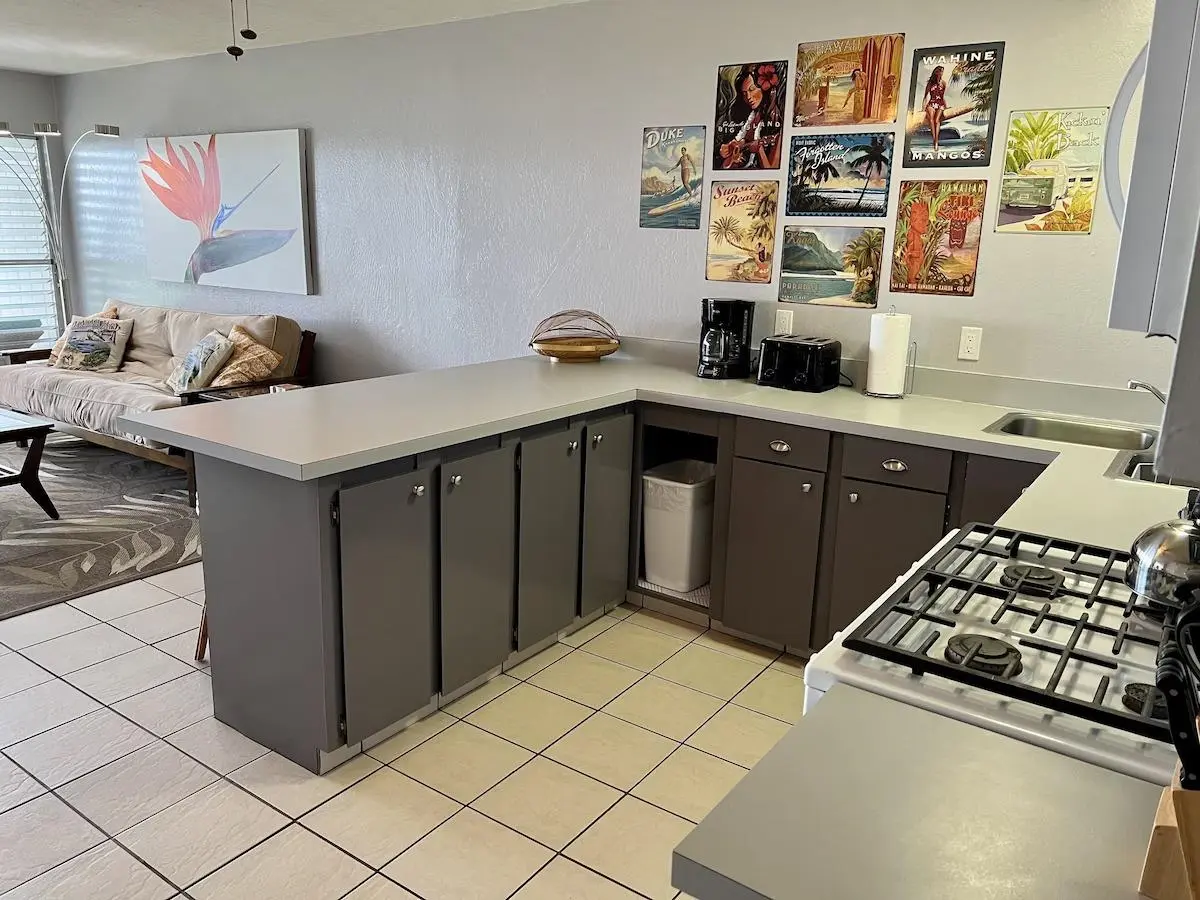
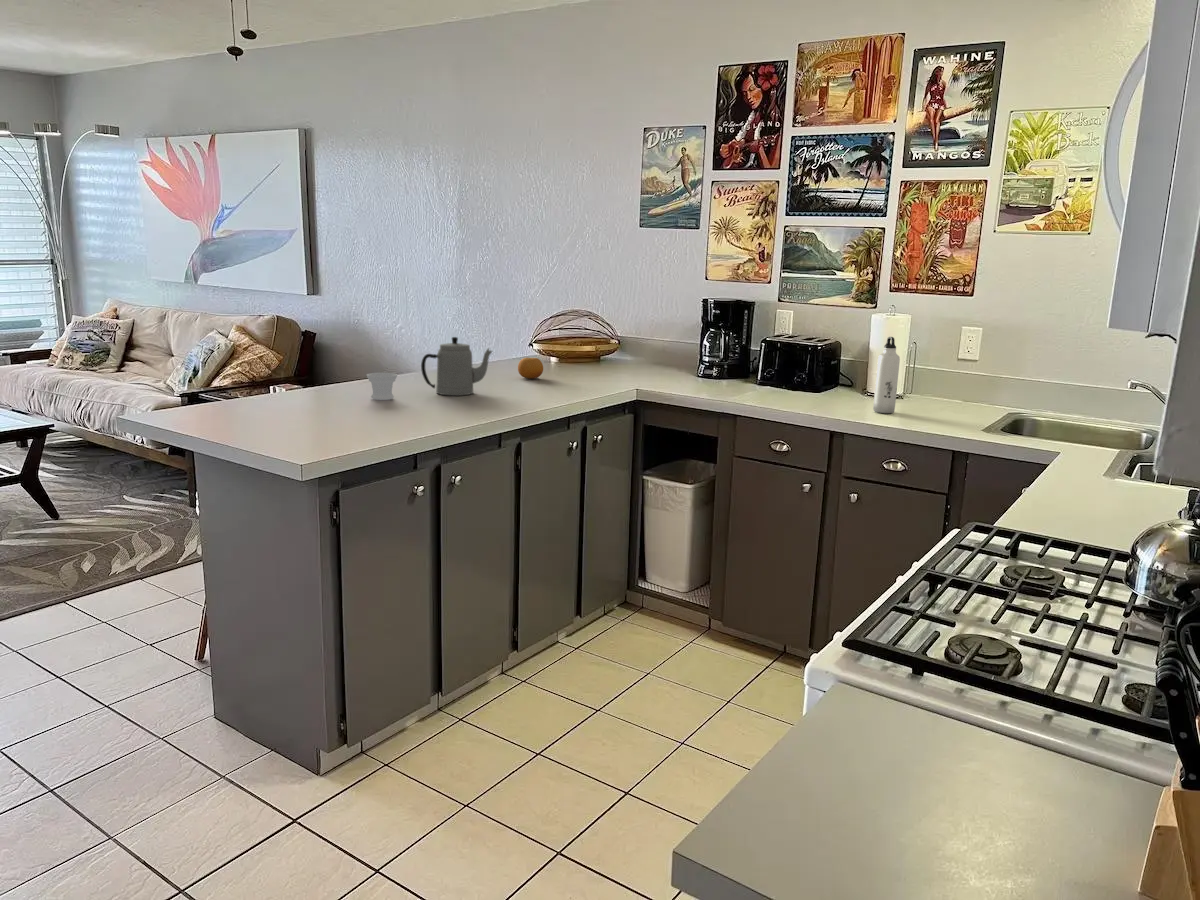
+ teapot (457, 365)
+ fruit (530, 367)
+ water bottle (887, 374)
+ cup (382, 386)
